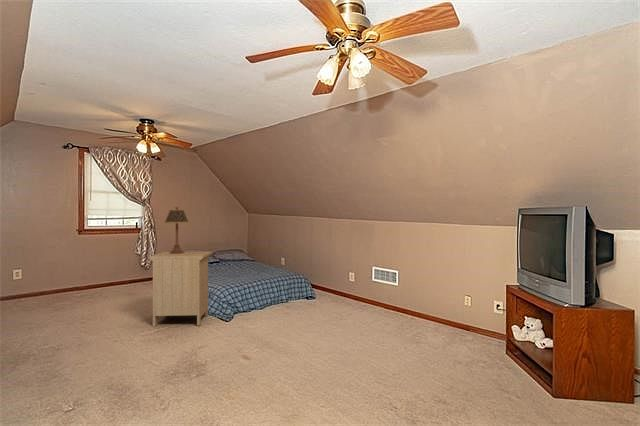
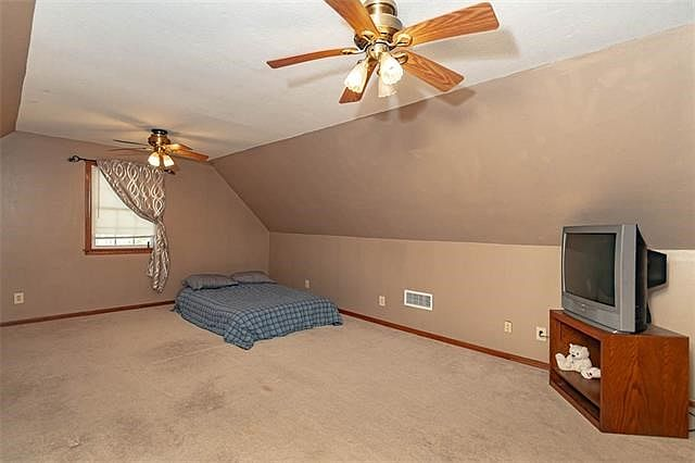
- nightstand (182, 286)
- table lamp (176, 229)
